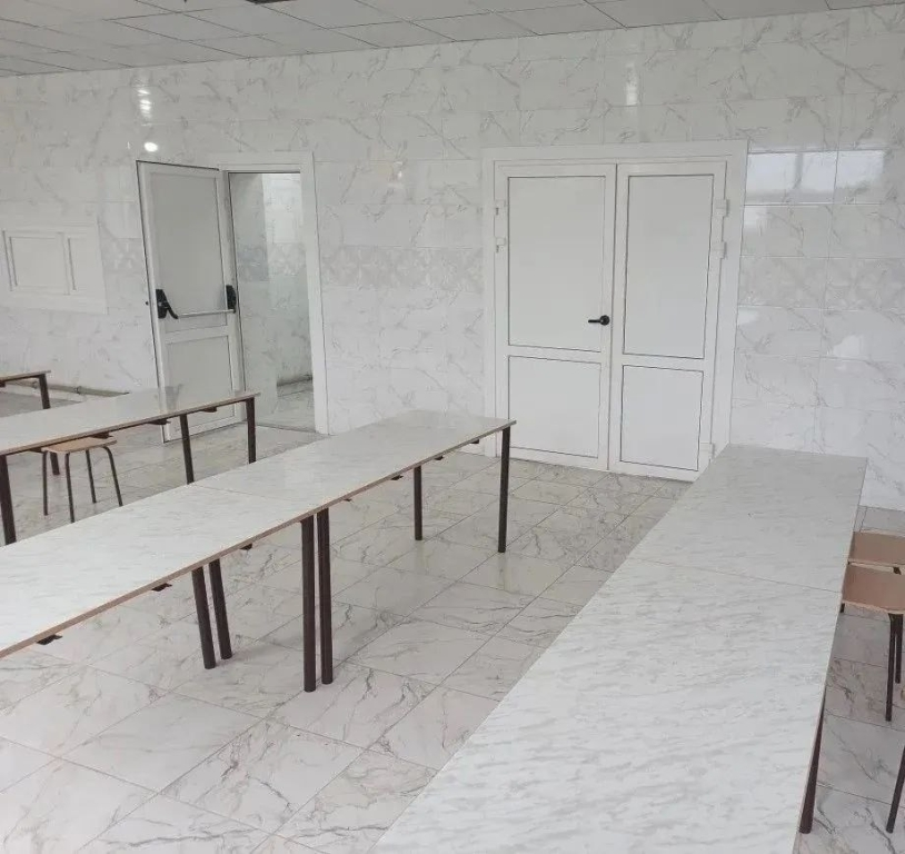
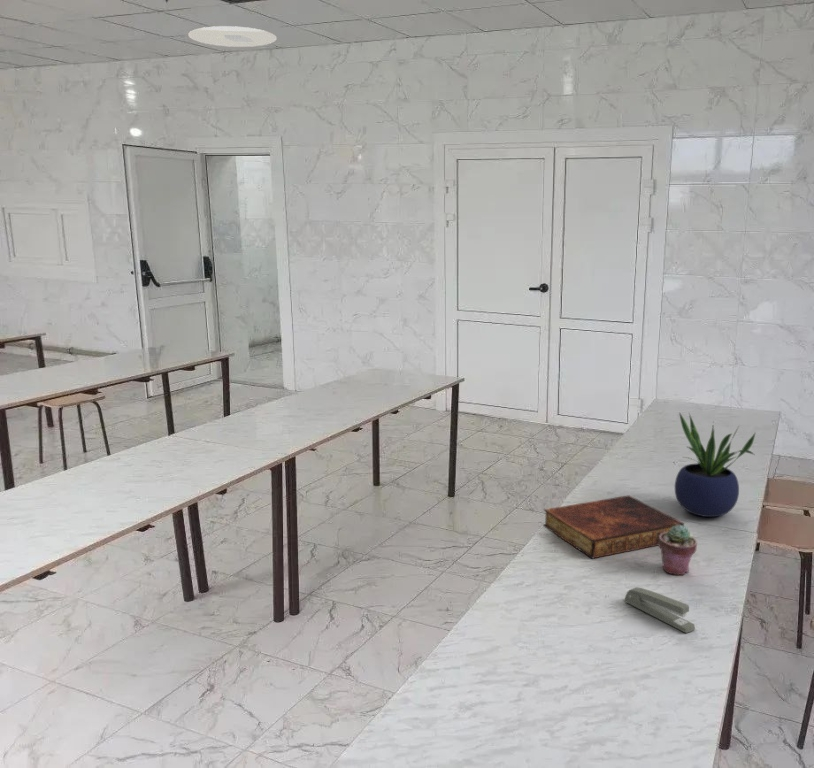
+ potted succulent (677, 547)
+ book (611, 524)
+ stapler (659, 604)
+ potted plant (709, 463)
+ ceiling light (232, 32)
